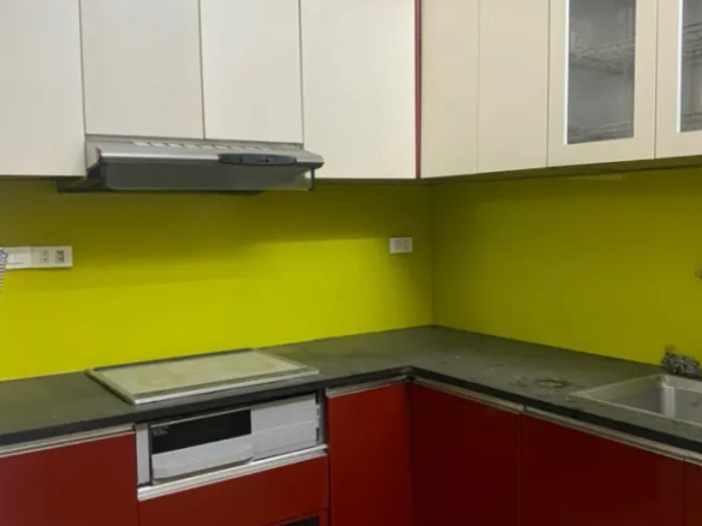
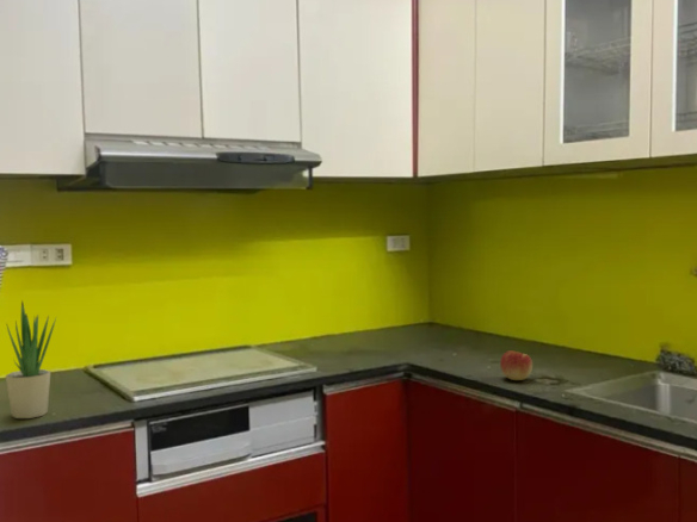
+ apple (516, 365)
+ potted plant (31, 356)
